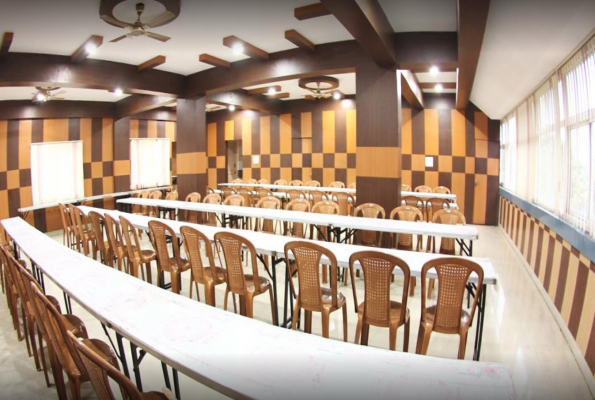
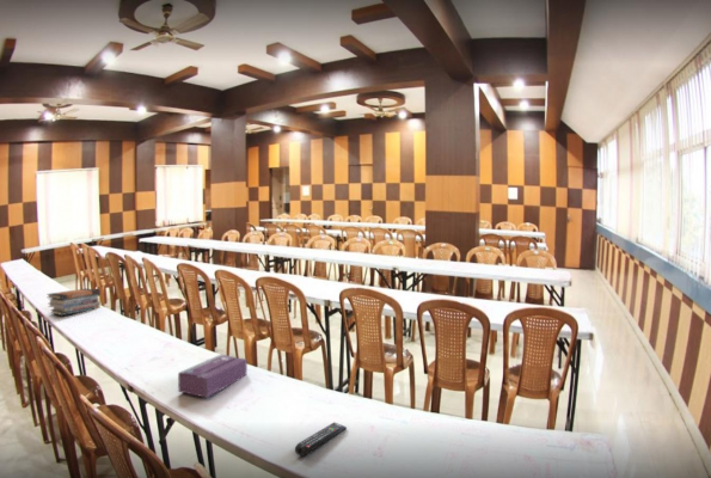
+ book stack (74, 301)
+ tissue box (214, 374)
+ remote control (321, 437)
